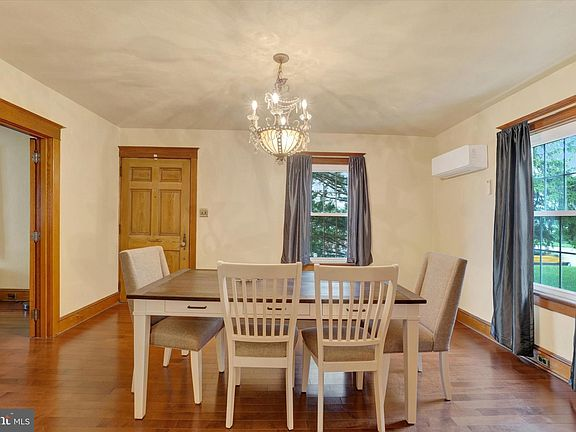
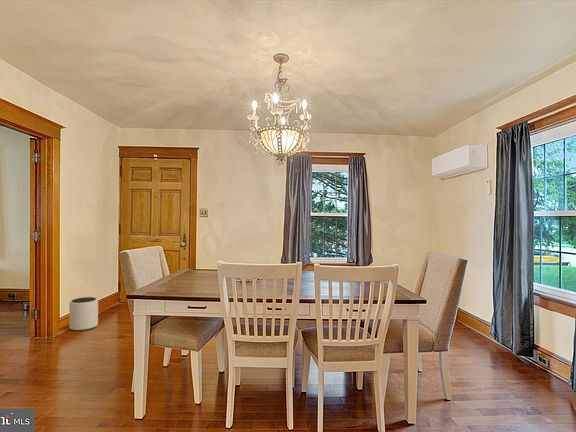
+ plant pot (84, 313)
